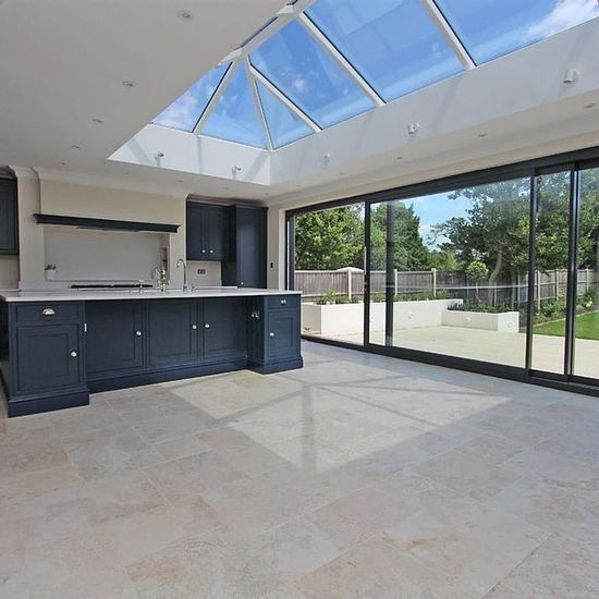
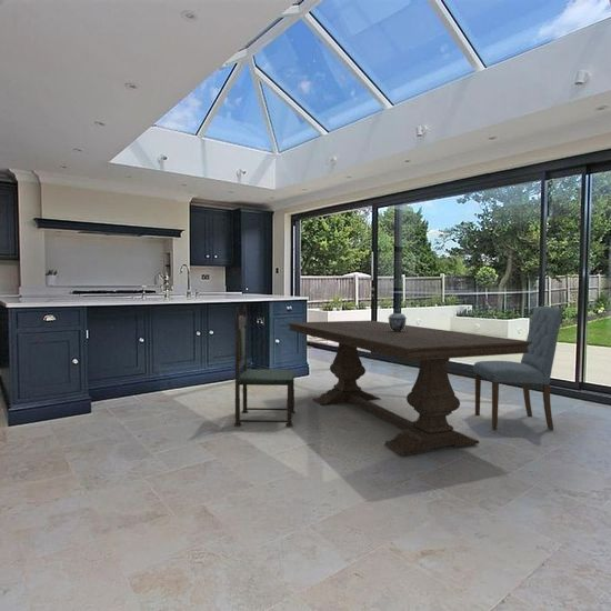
+ dining chair (266, 370)
+ lidded jar (397, 319)
+ dining table (364, 372)
+ dining chair (515, 364)
